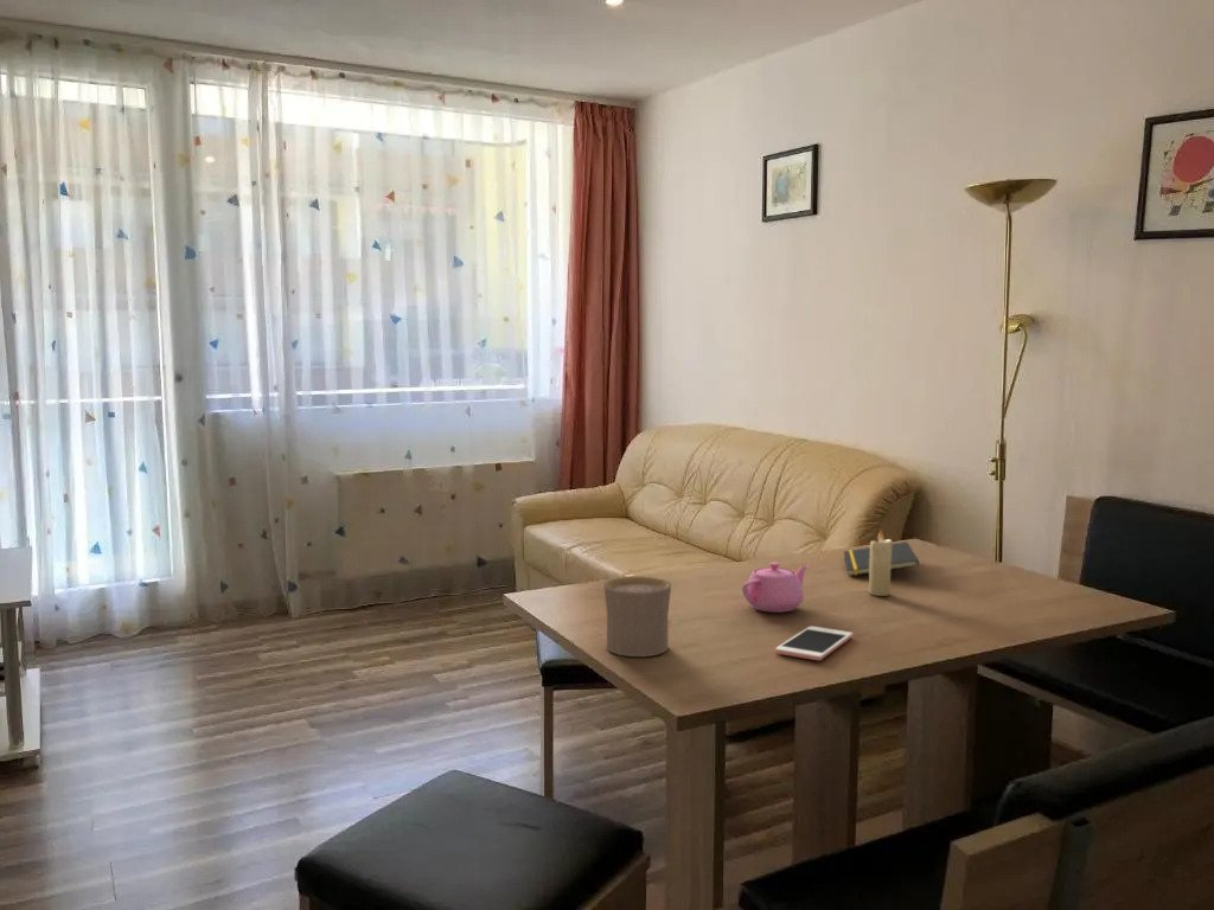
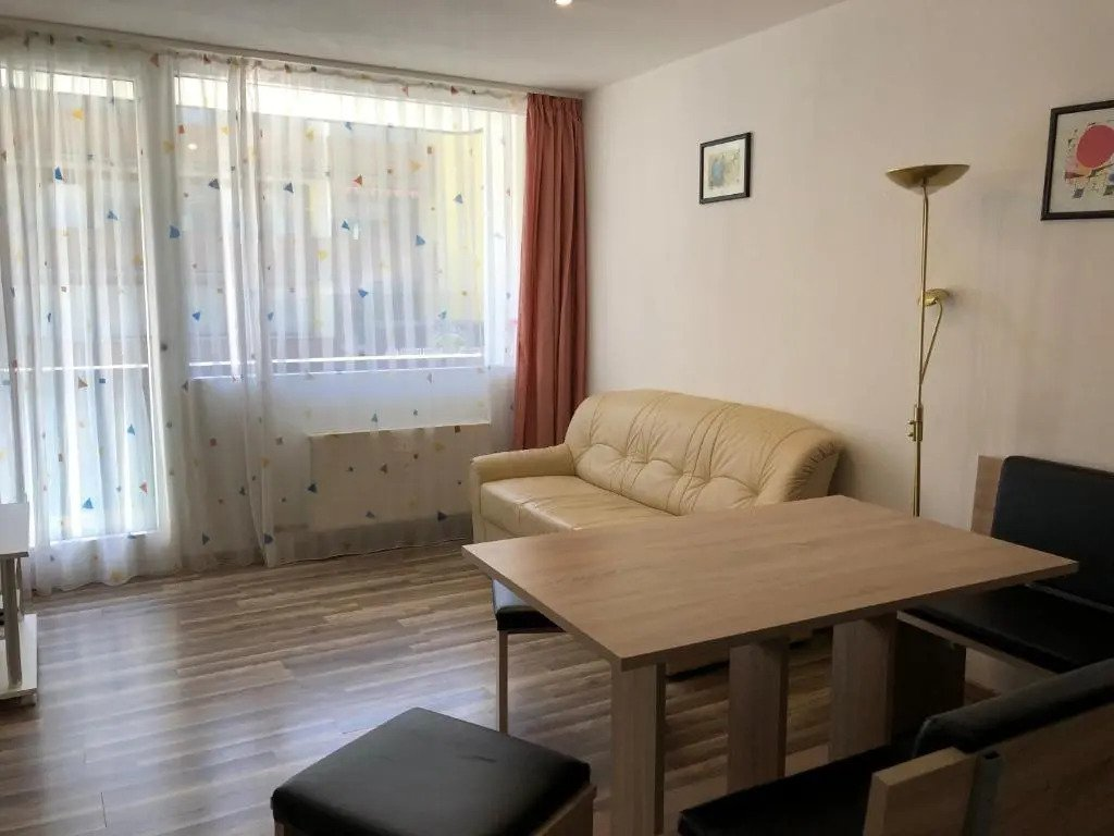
- notepad (869, 557)
- candle (880, 560)
- cell phone (814, 642)
- cup (637, 615)
- teapot (775, 584)
